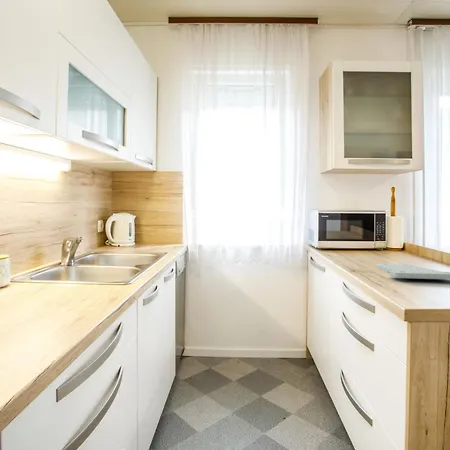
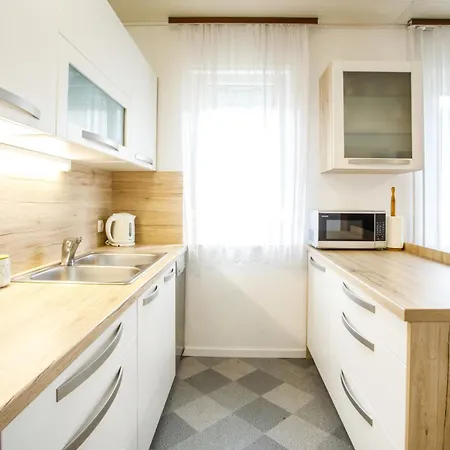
- cutting board (408, 270)
